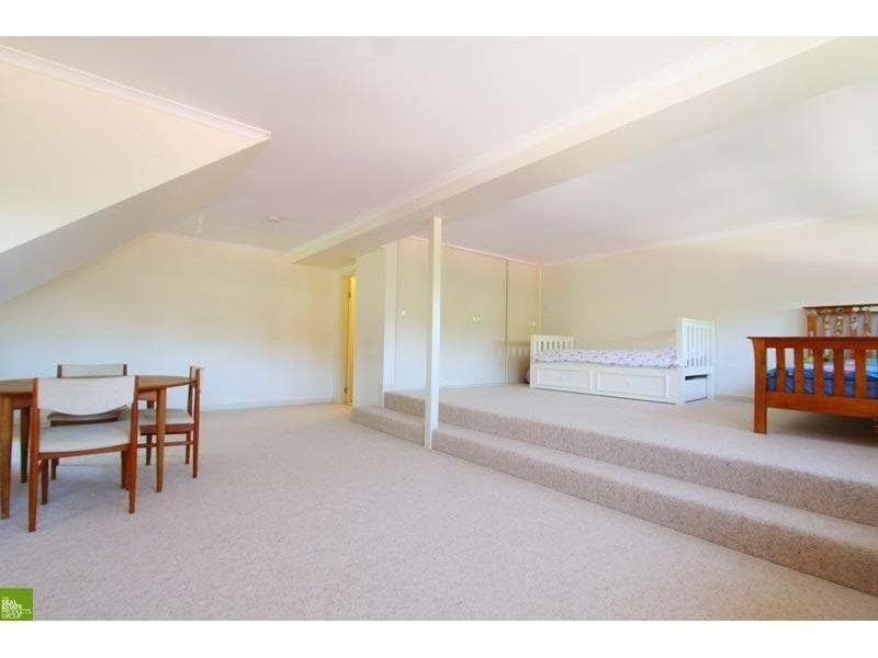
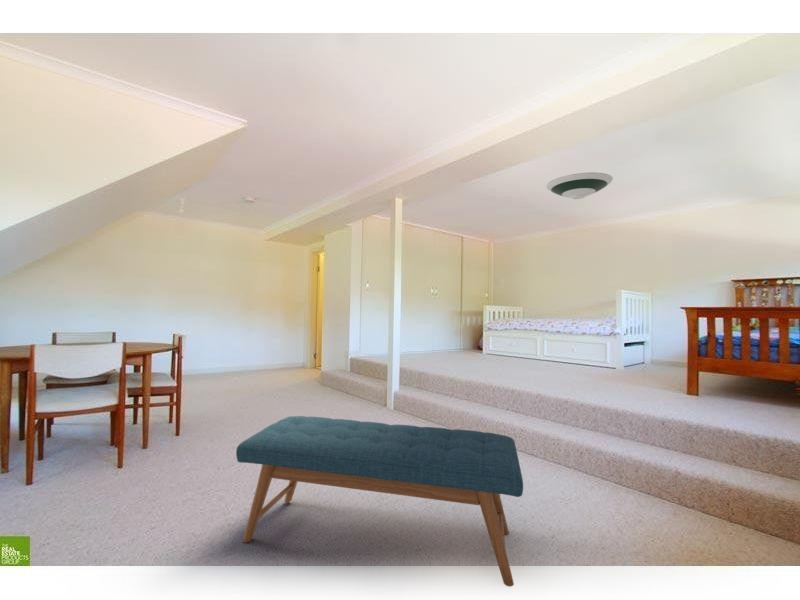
+ bench (380, 484)
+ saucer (578, 190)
